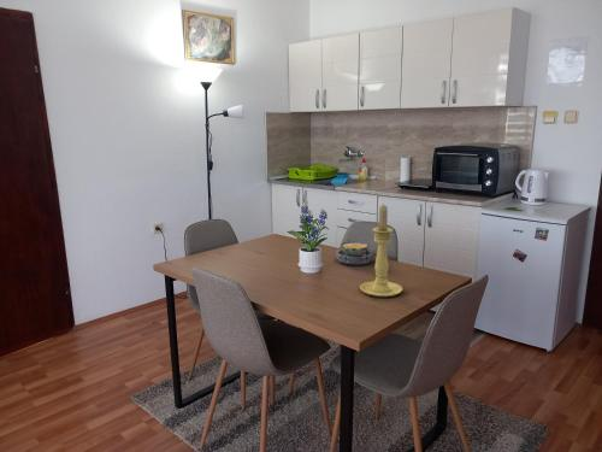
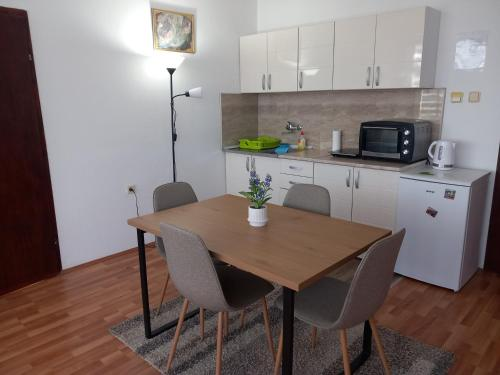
- bowl (354, 252)
- candle holder (382, 247)
